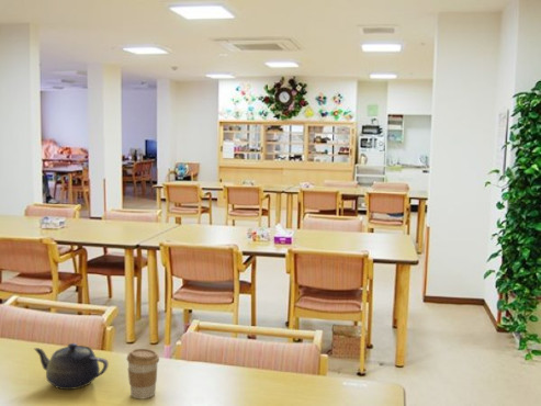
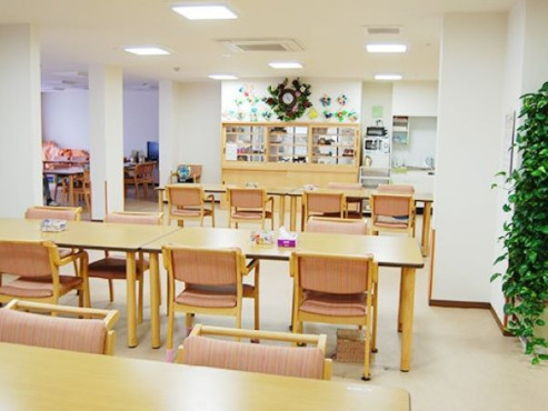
- teapot (70, 362)
- coffee cup (143, 372)
